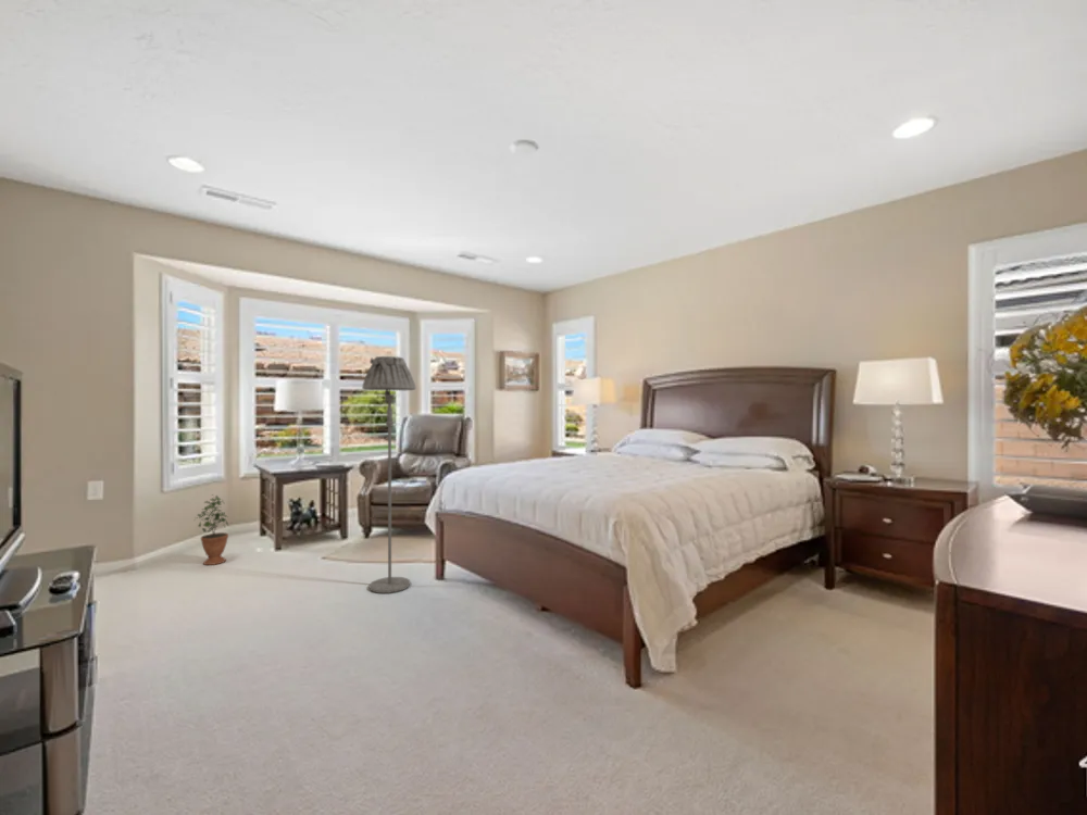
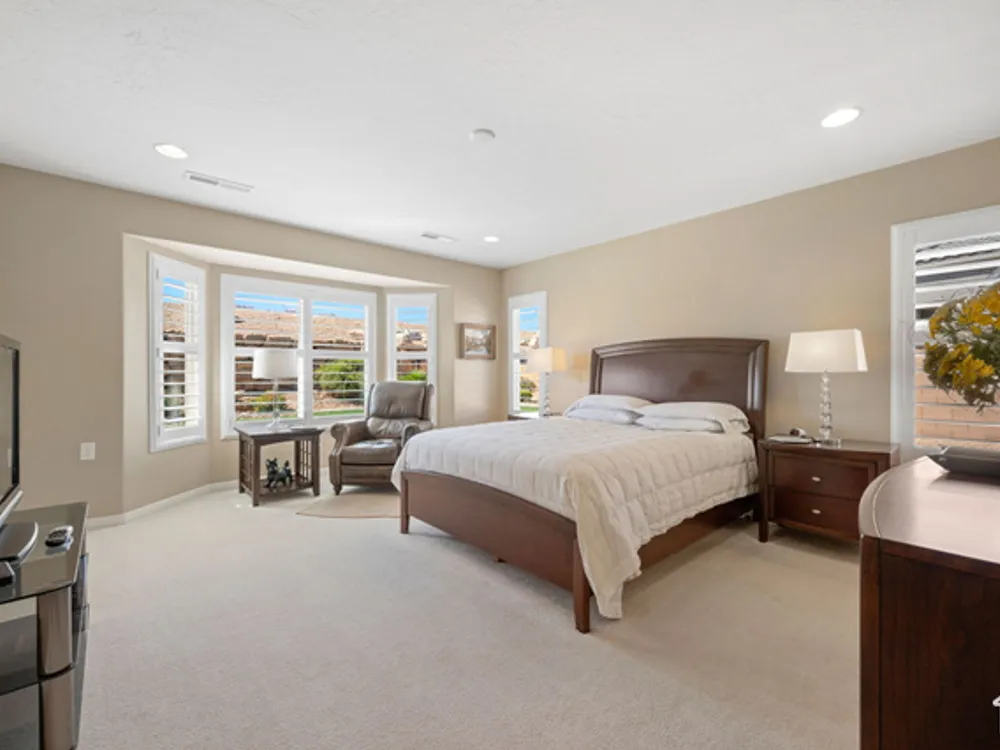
- floor lamp (389, 472)
- potted plant (211, 528)
